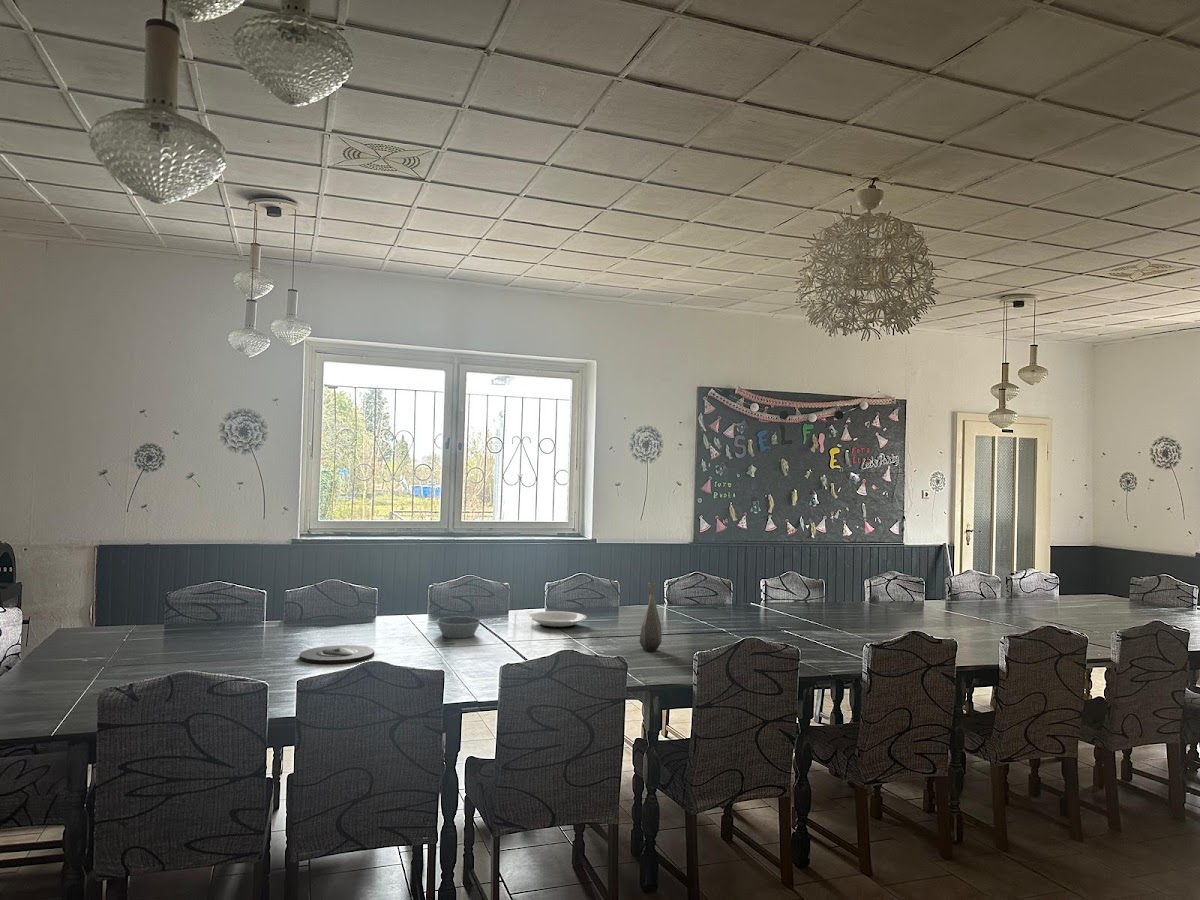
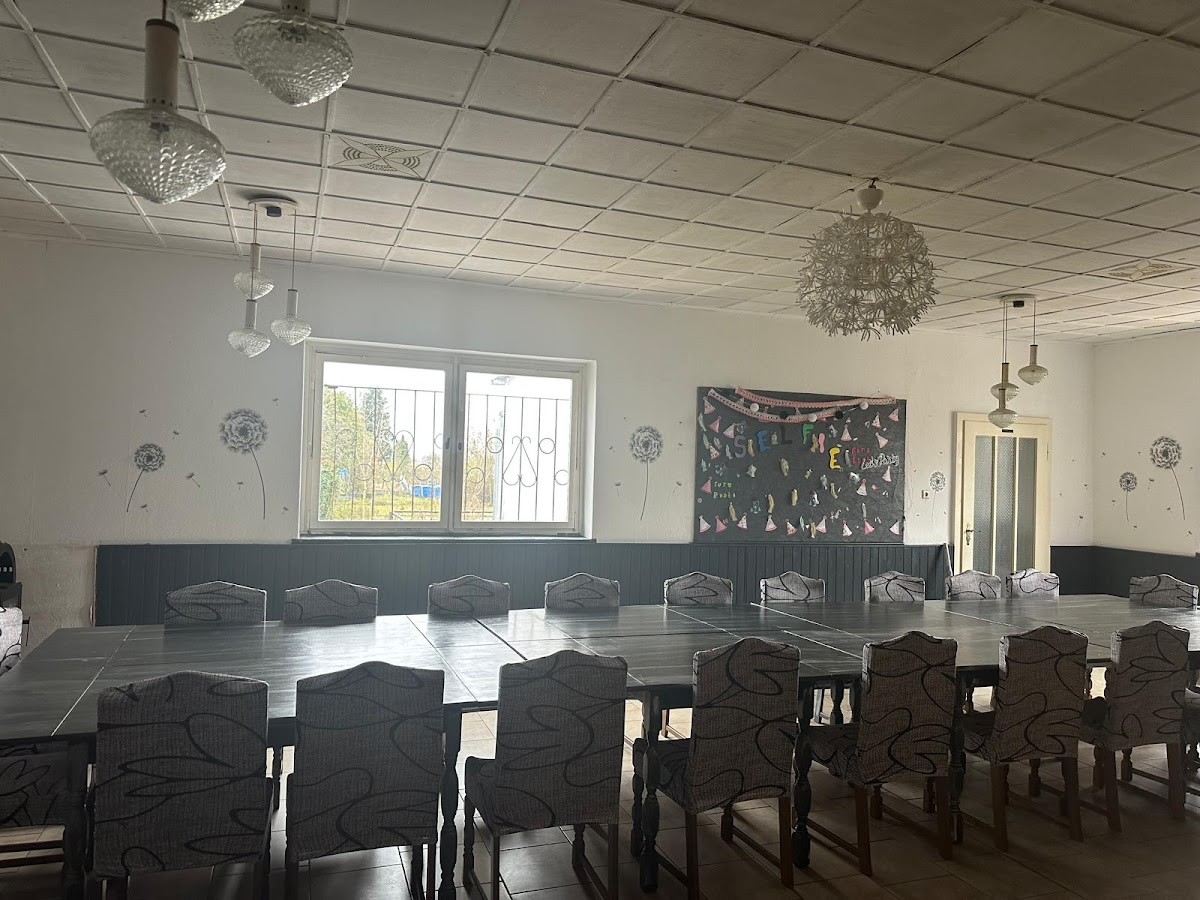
- bowl (458, 627)
- plate (557, 620)
- plate (337, 651)
- bottle (652, 616)
